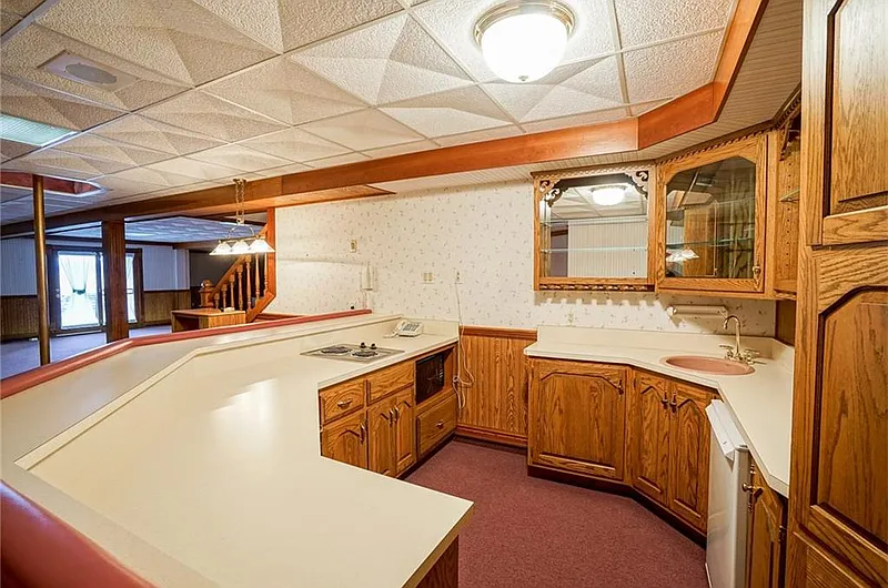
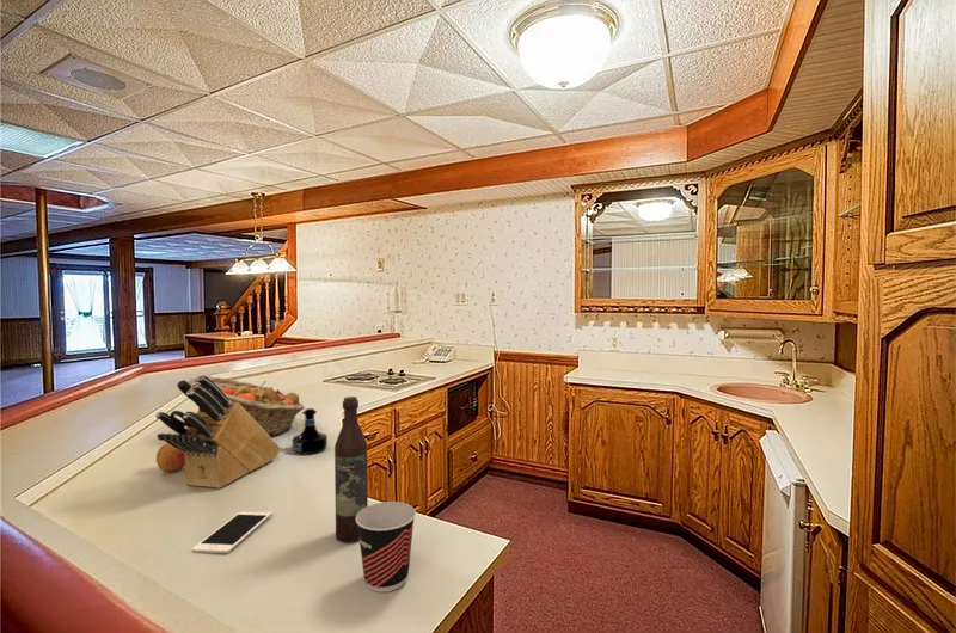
+ fruit basket (247, 402)
+ tequila bottle (310, 429)
+ cell phone (234, 530)
+ apple (173, 456)
+ wine bottle (350, 466)
+ knife block (223, 422)
+ cup (386, 546)
